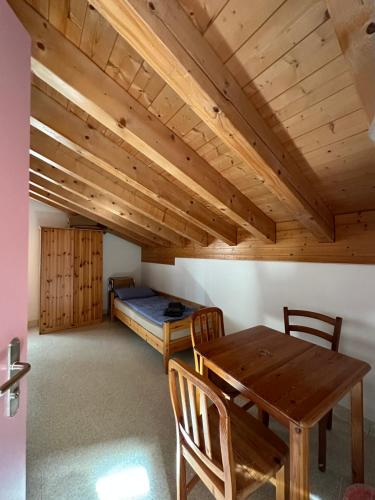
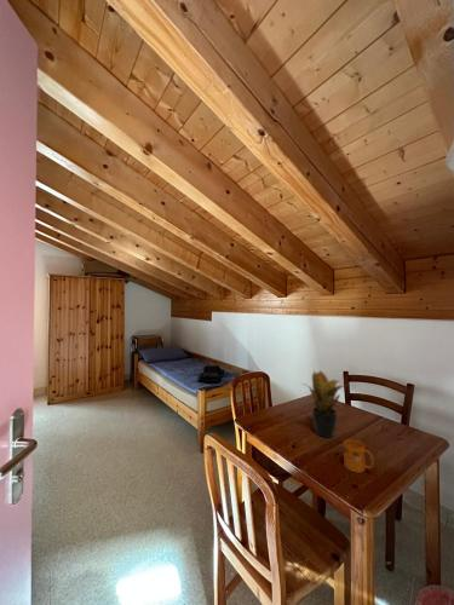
+ mug (358, 456)
+ potted plant (326, 399)
